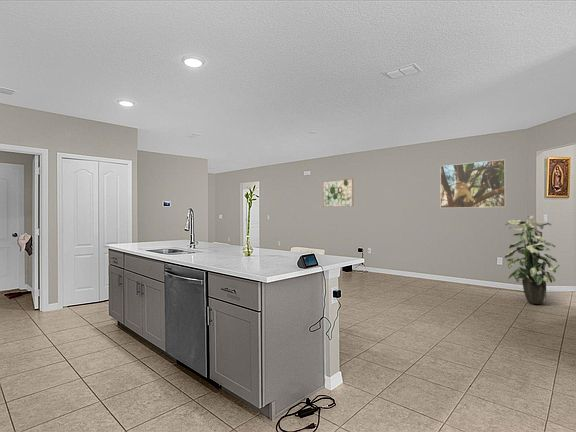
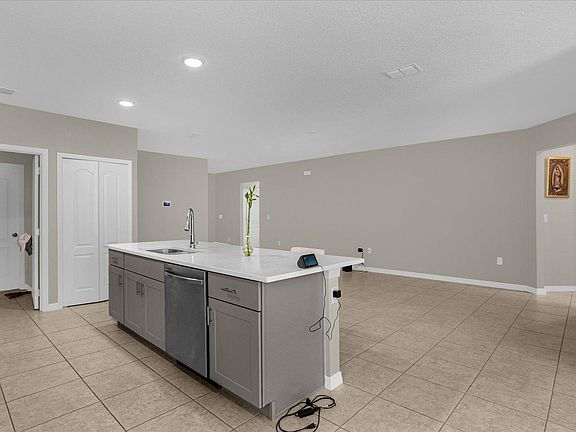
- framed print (471, 185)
- indoor plant (530, 259)
- wall art (337, 193)
